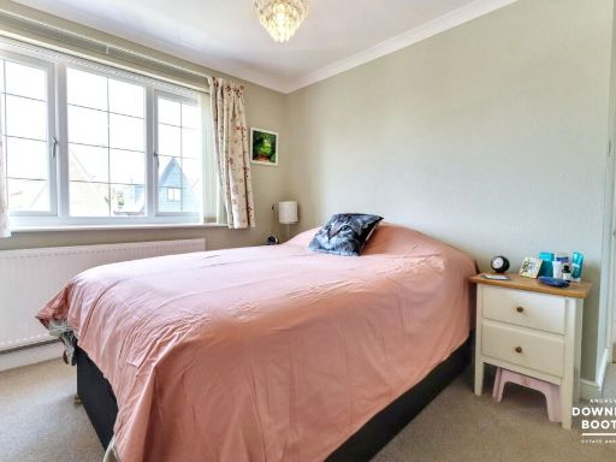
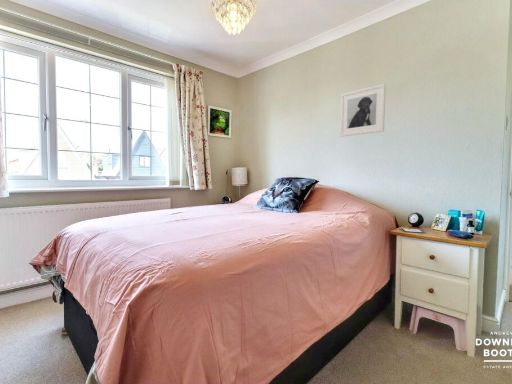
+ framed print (361, 111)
